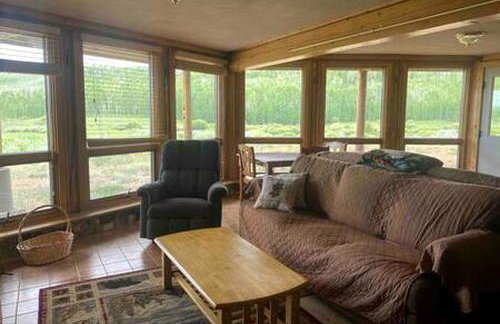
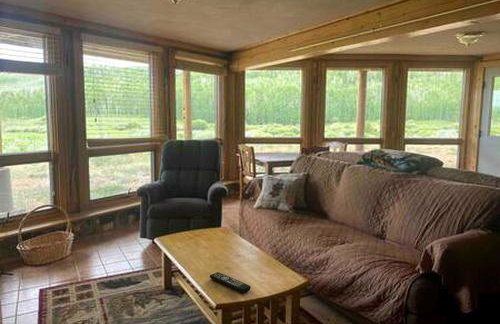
+ remote control (229, 282)
